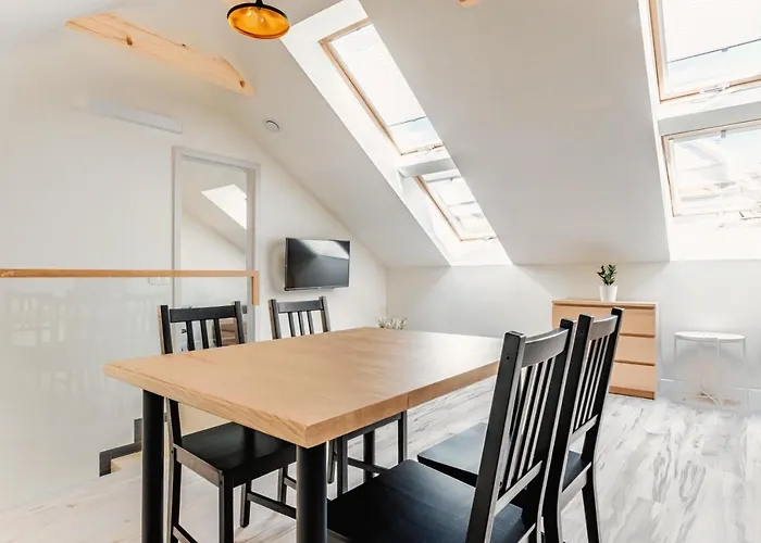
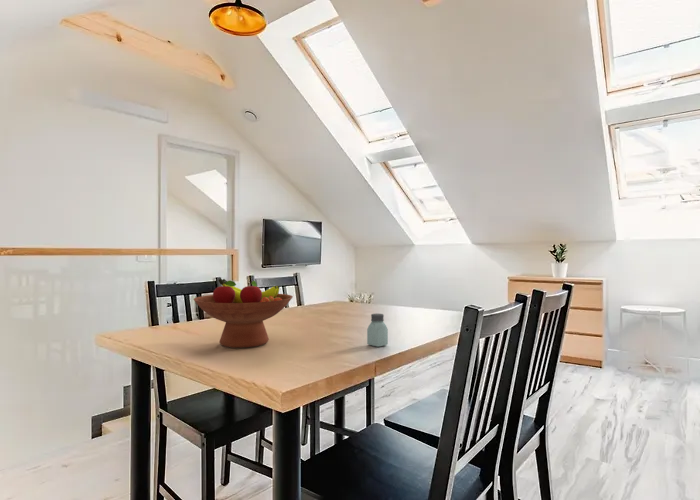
+ fruit bowl (244, 311)
+ saltshaker (377, 329)
